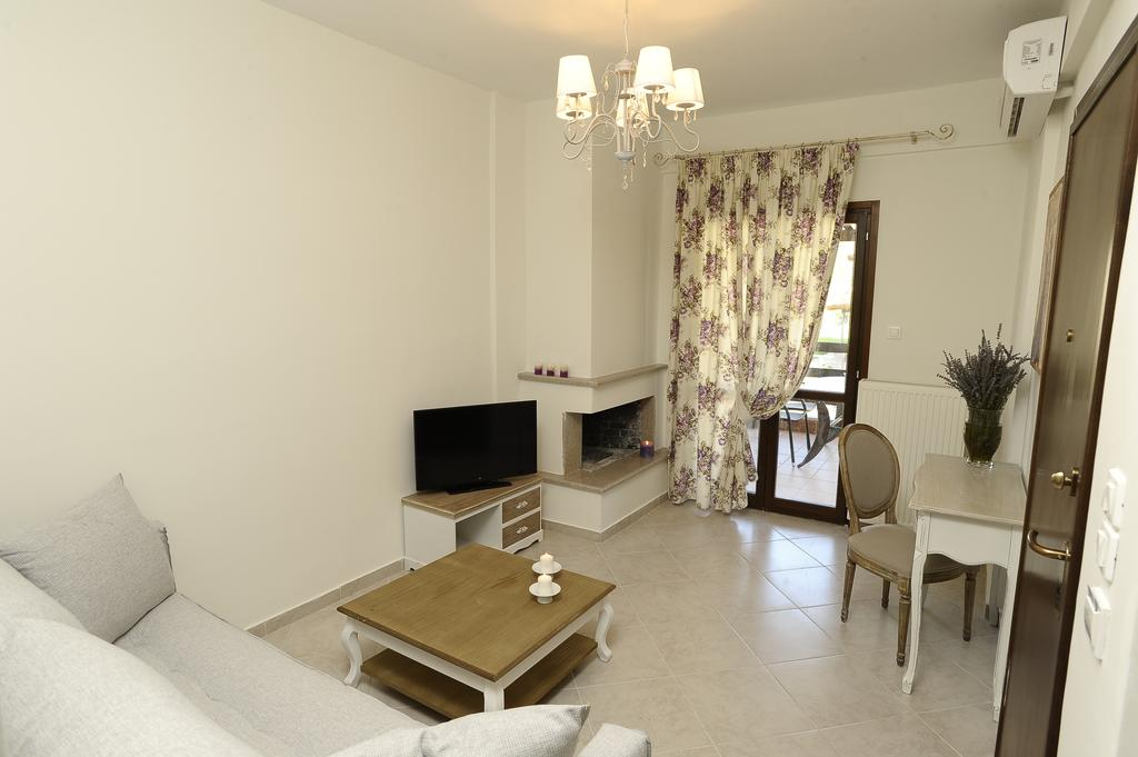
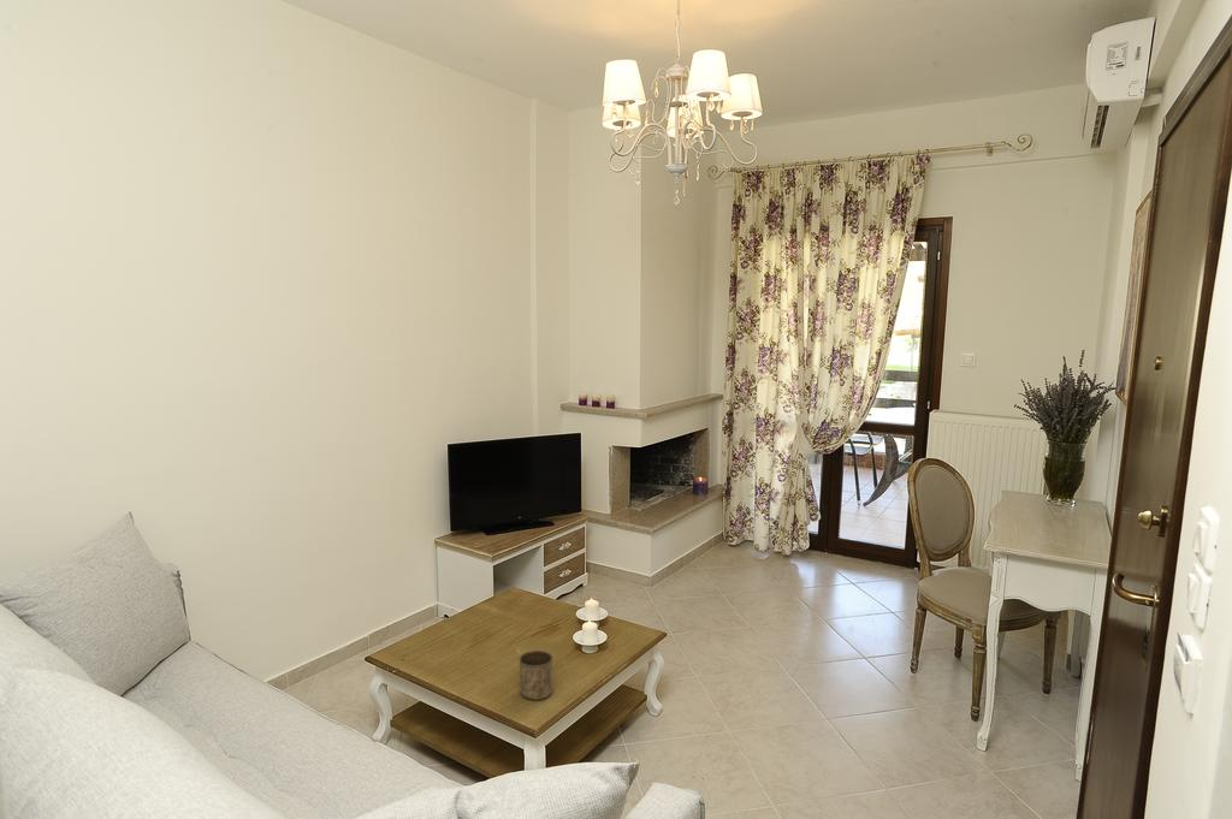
+ cup (535, 675)
